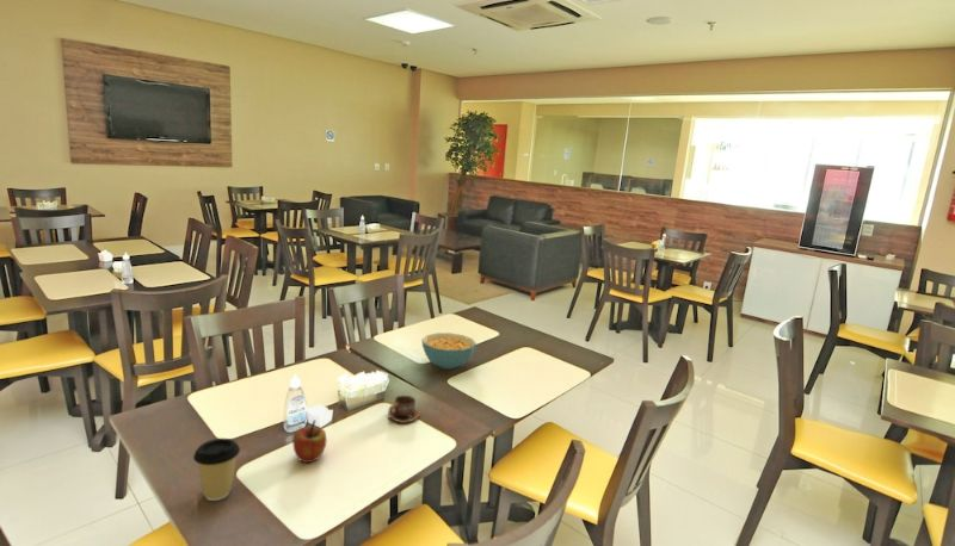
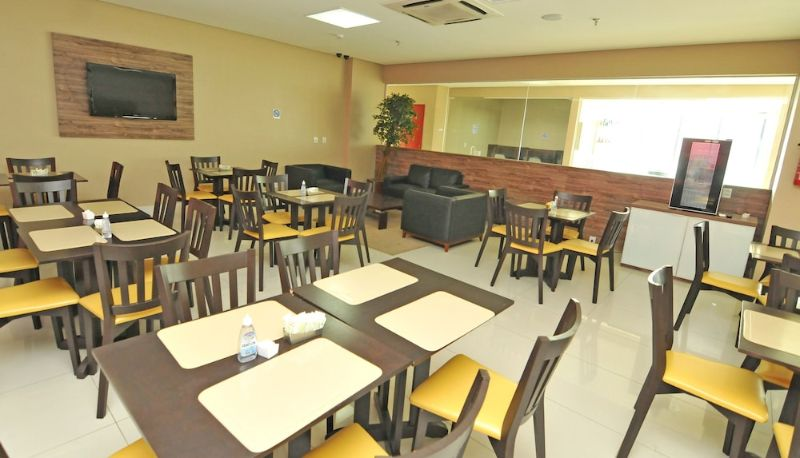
- apple (309, 439)
- coffee cup (217, 469)
- cereal bowl (448, 353)
- cup (402, 408)
